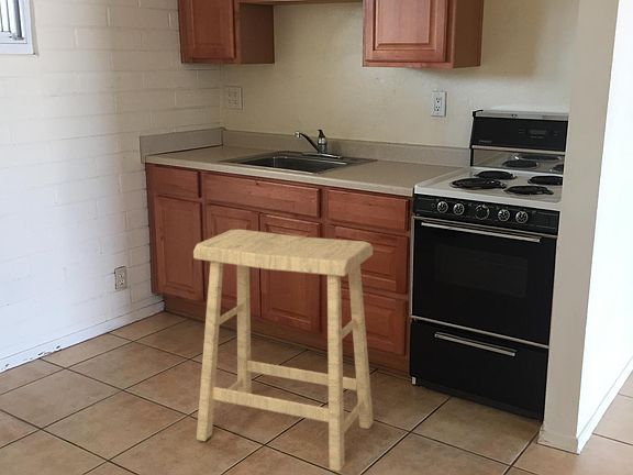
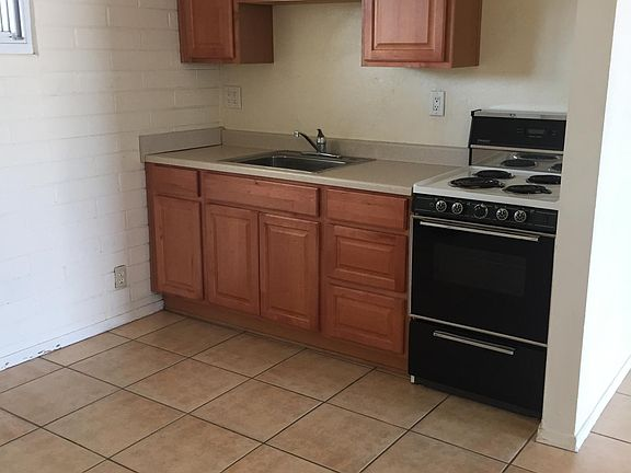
- stool (284, 366)
